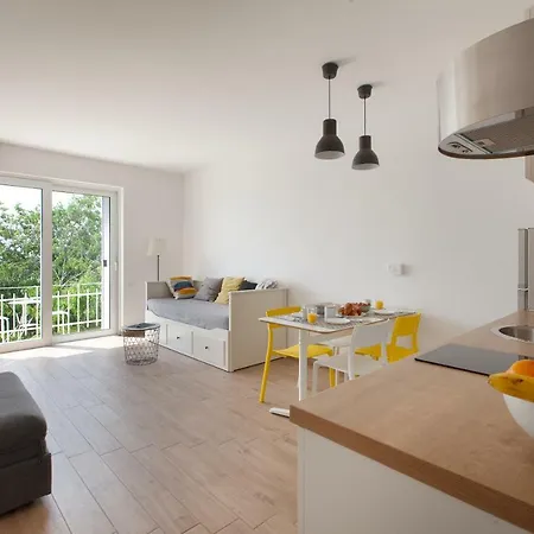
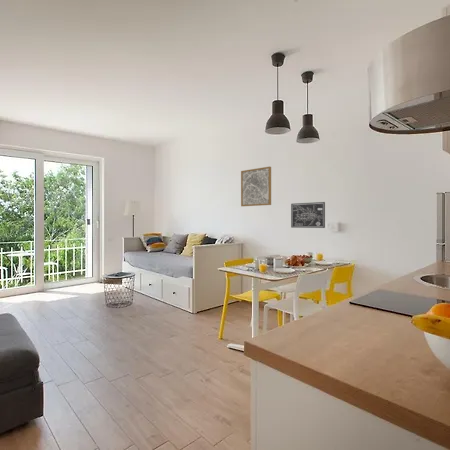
+ wall art (307, 215)
+ wall art (255, 187)
